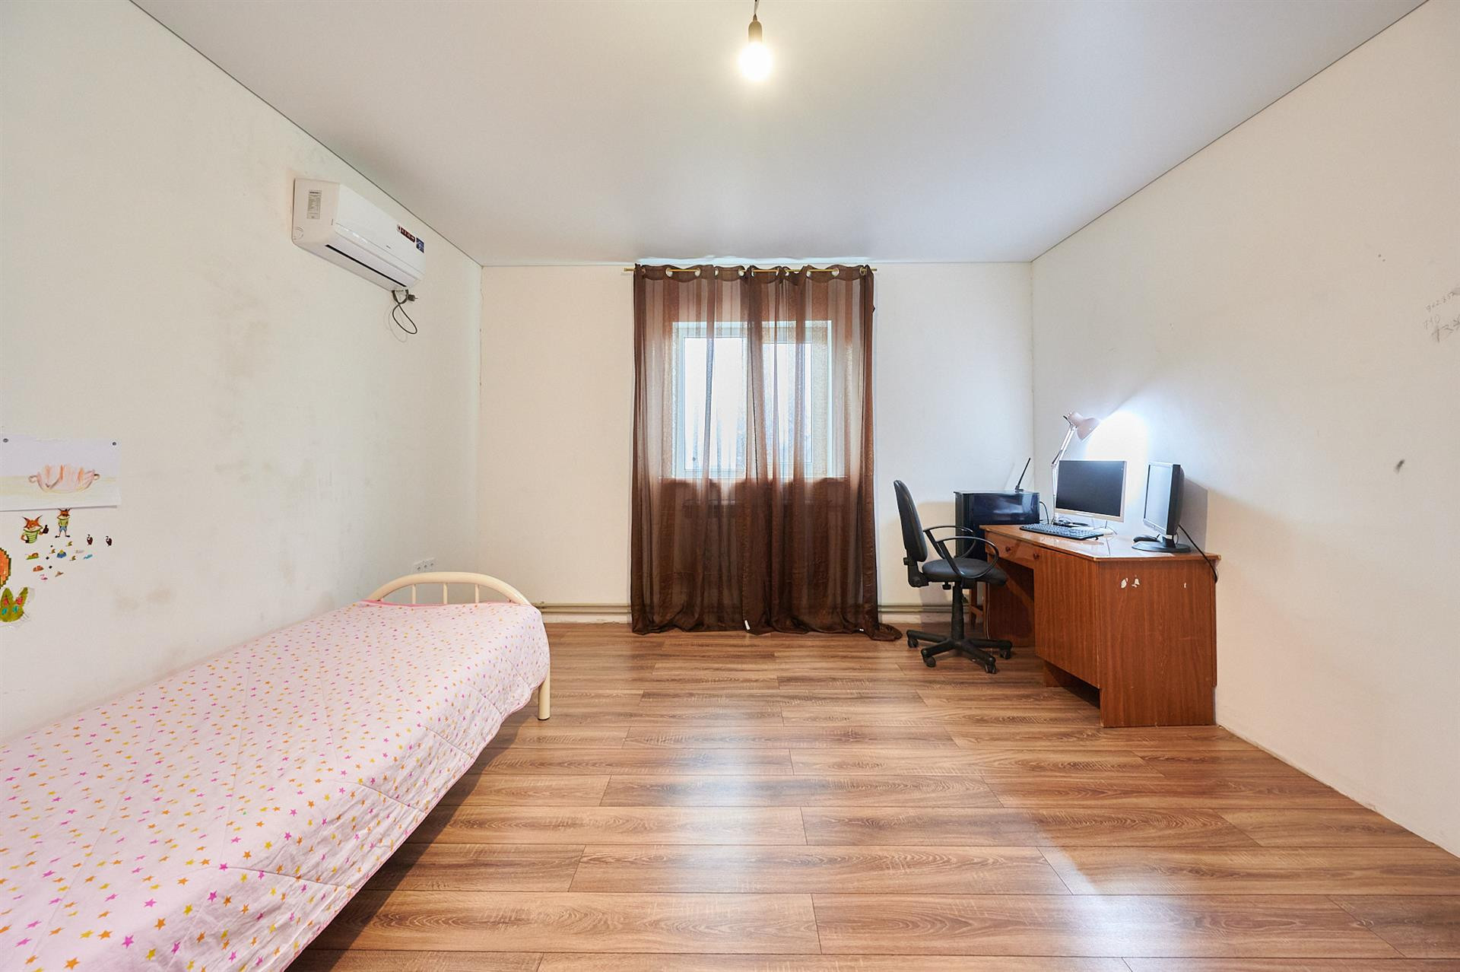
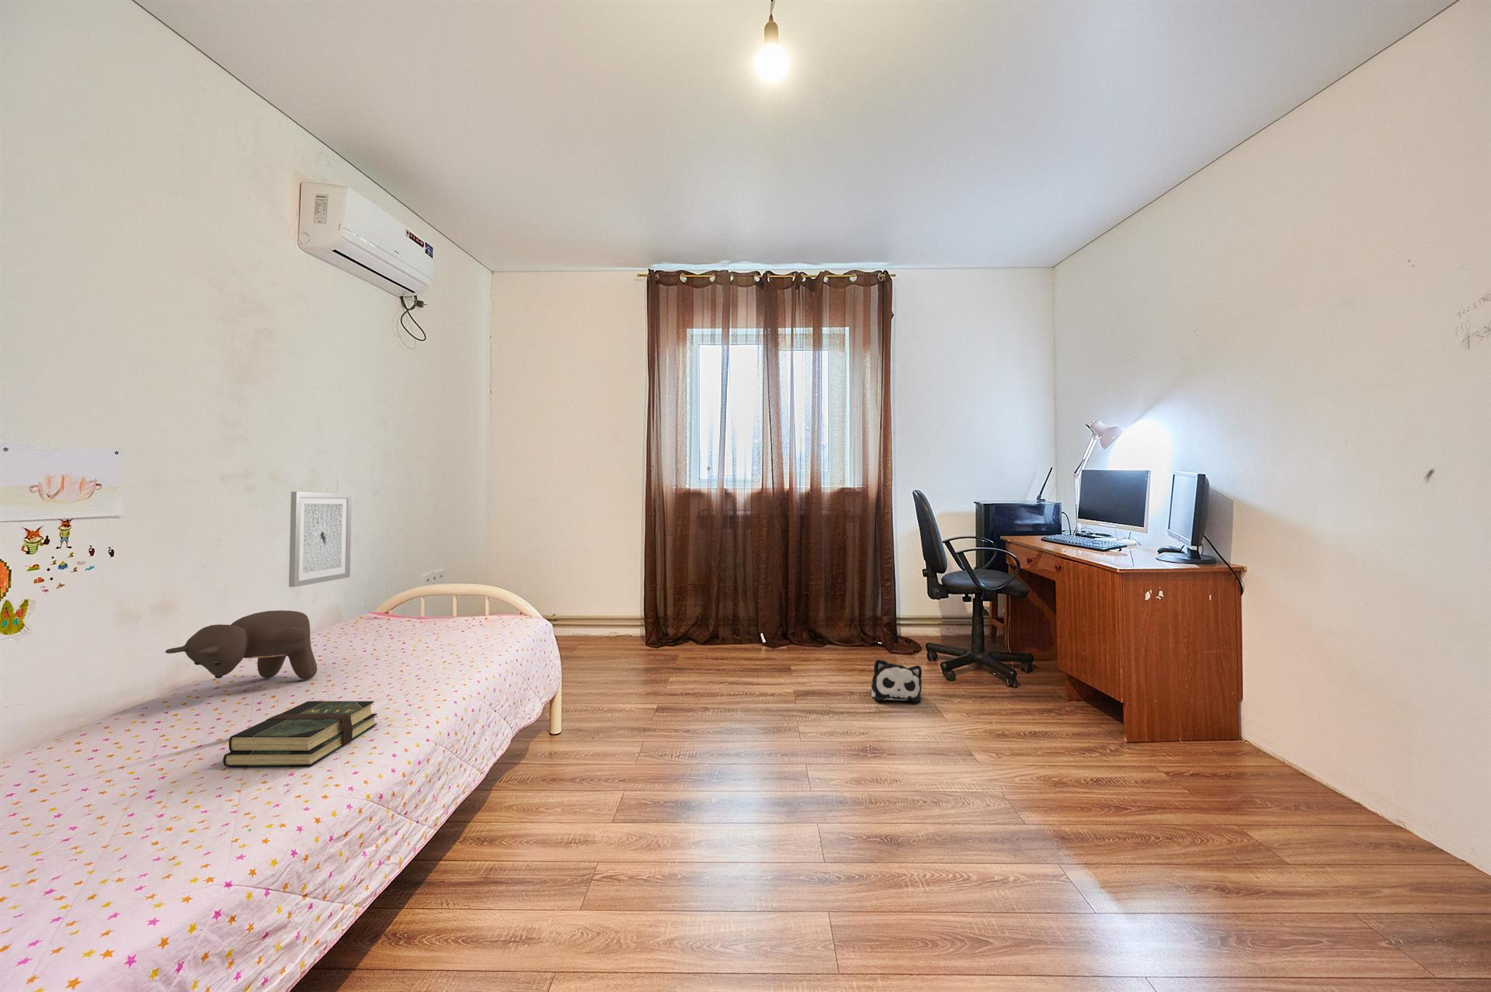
+ wall art (322, 536)
+ plush toy (892, 674)
+ book (307, 730)
+ teddy bear (246, 655)
